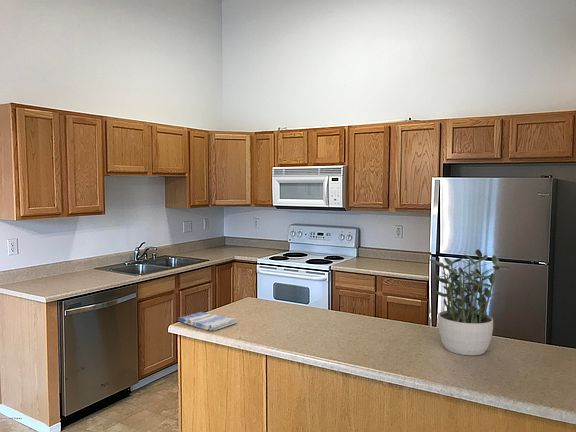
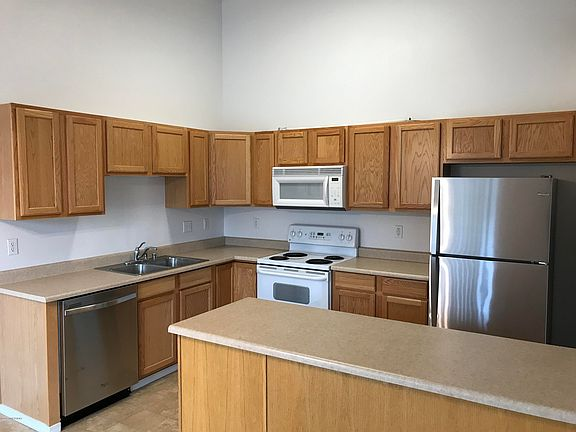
- potted plant (468, 300)
- dish towel (207, 319)
